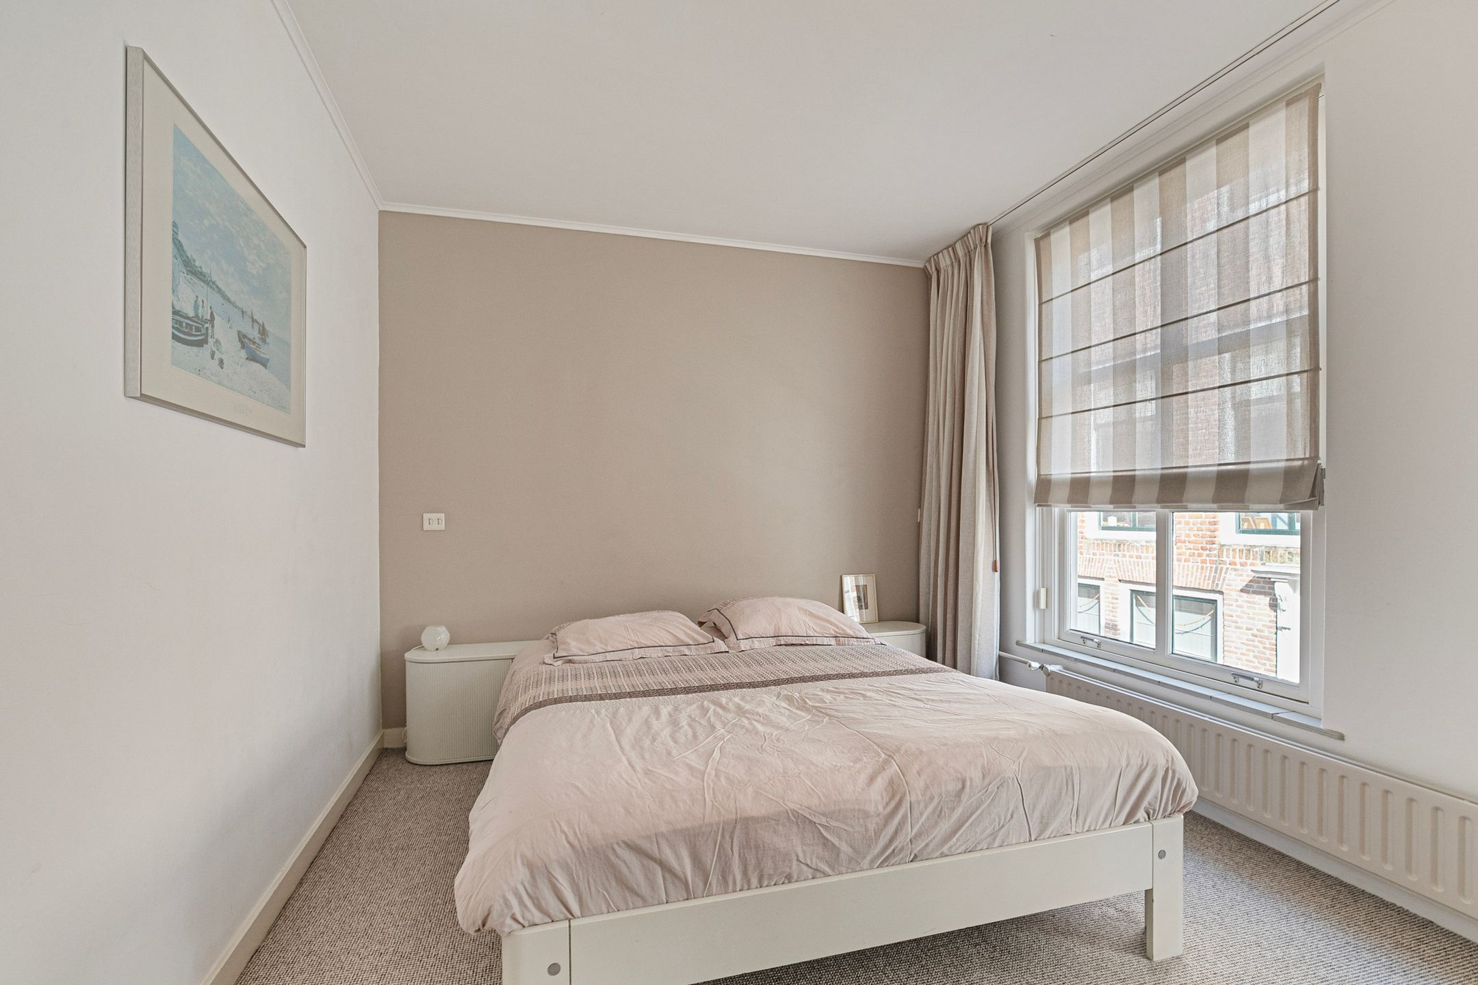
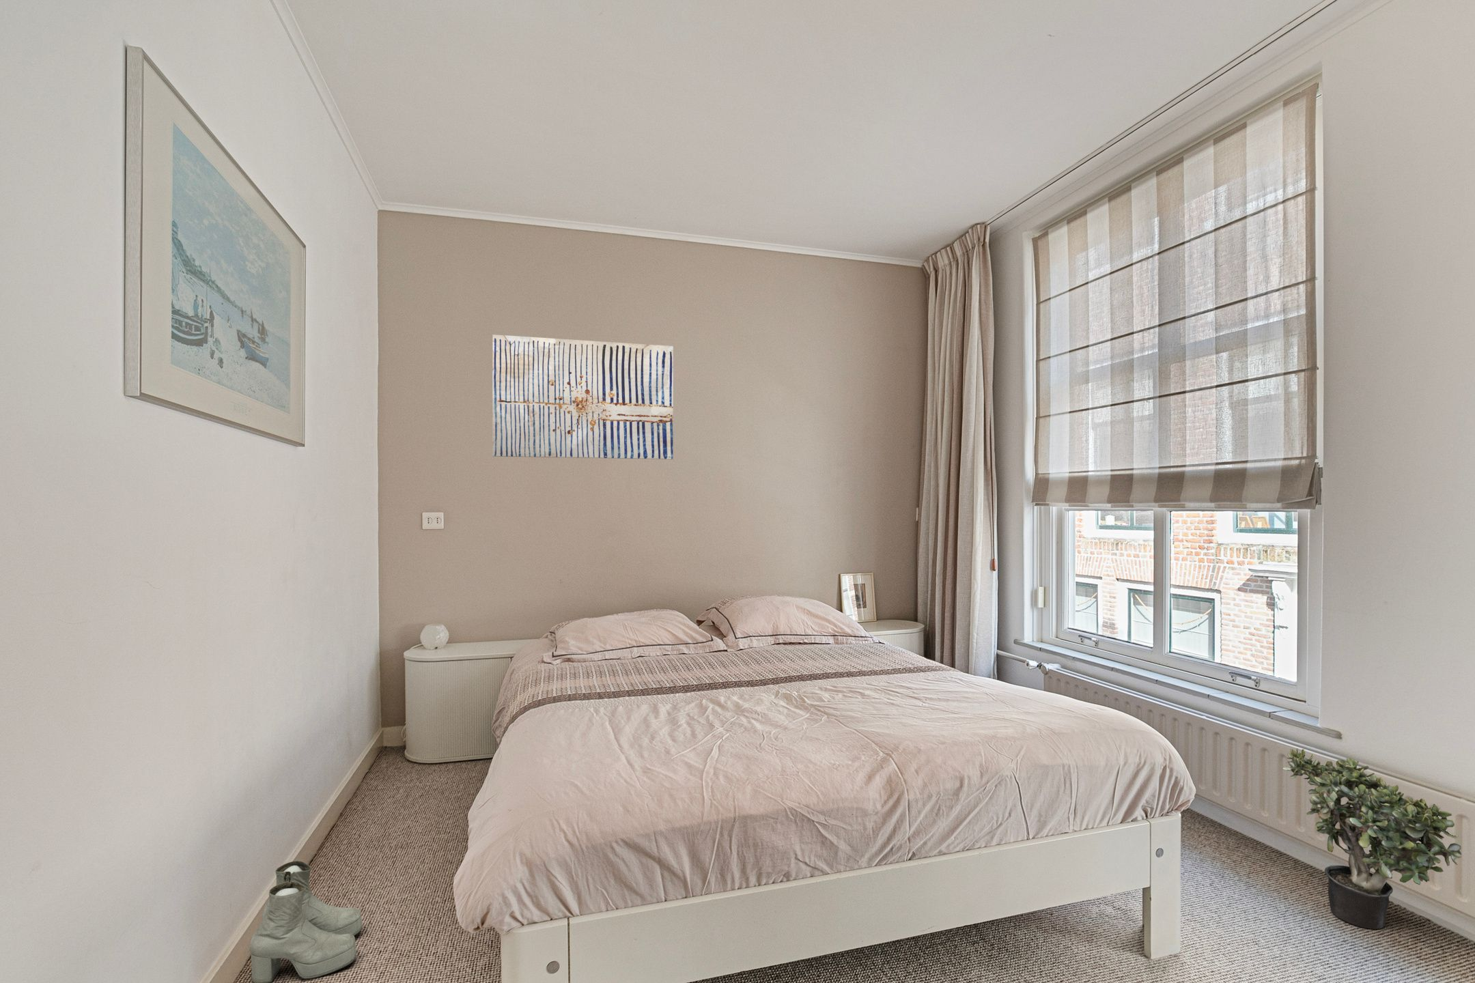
+ boots (308, 914)
+ potted plant (1356, 841)
+ wall art (585, 399)
